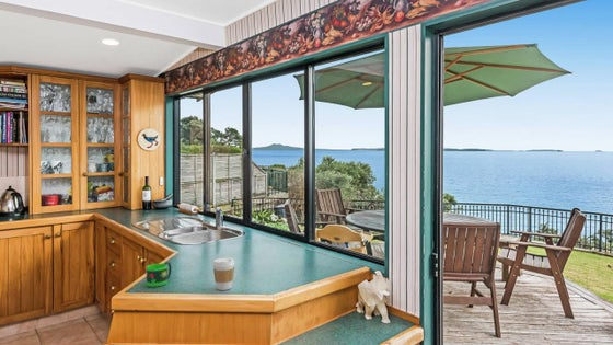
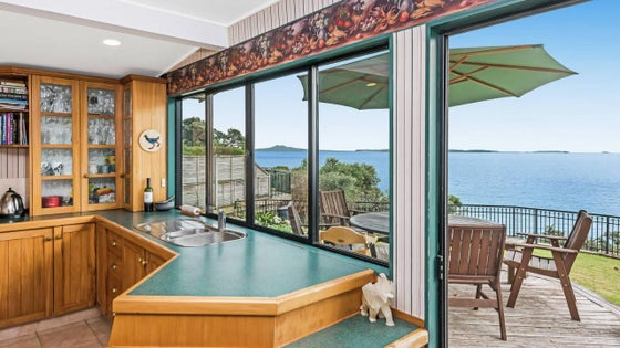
- mug (160, 273)
- coffee cup (223, 273)
